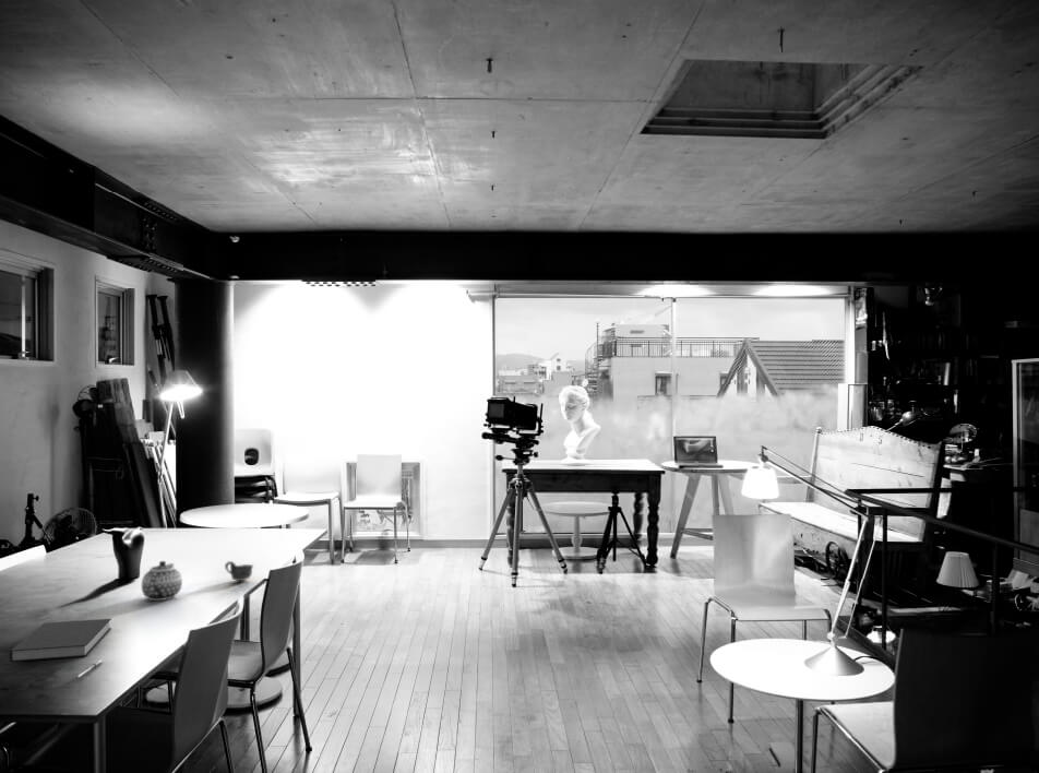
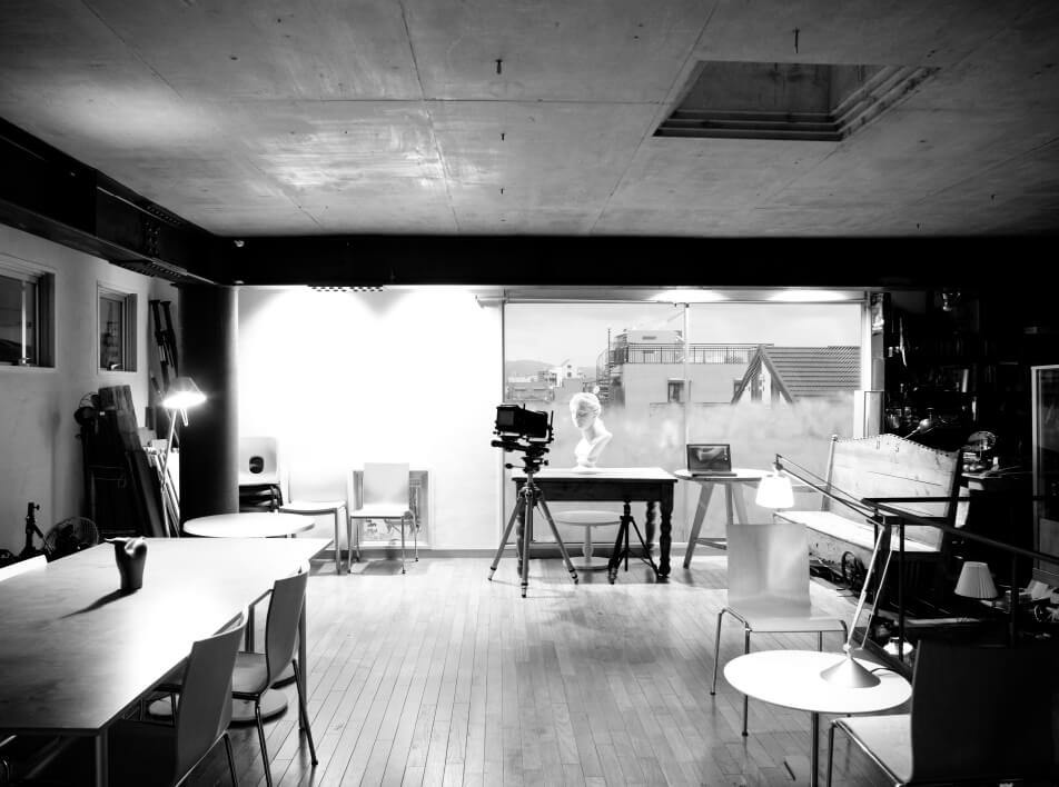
- pen (88, 668)
- teapot (162, 579)
- notebook (63, 639)
- cup (239, 570)
